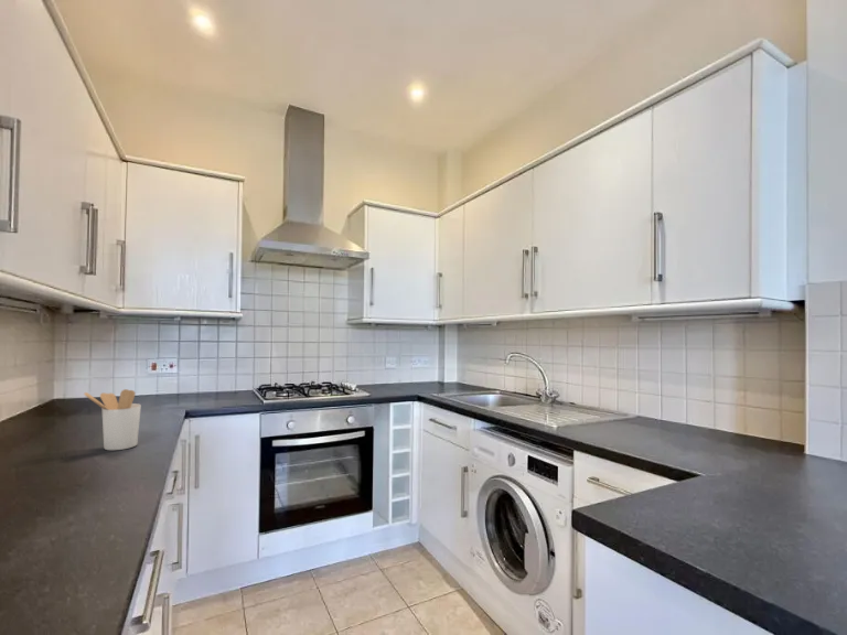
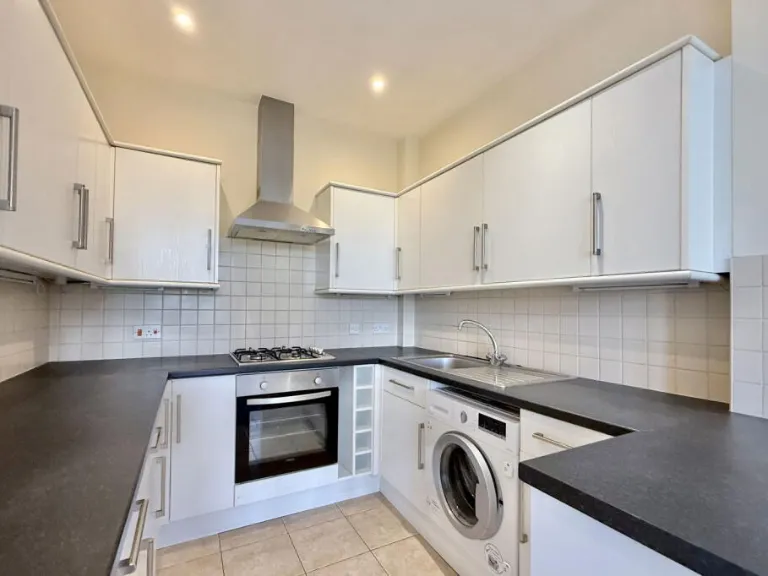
- utensil holder (111, 418)
